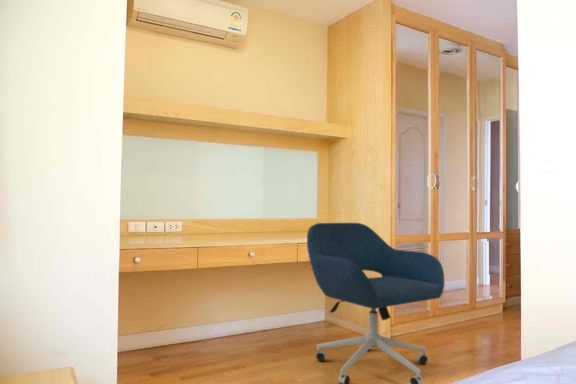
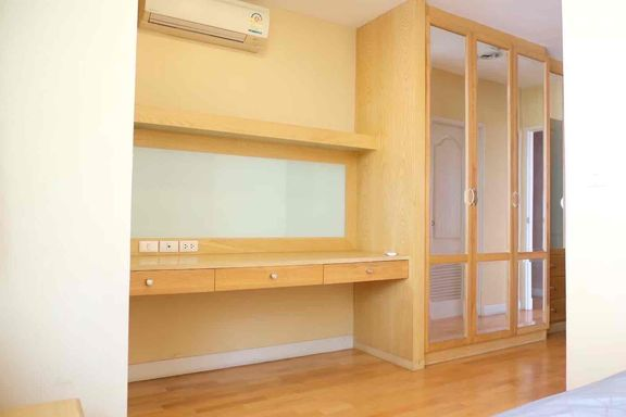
- office chair (371, 295)
